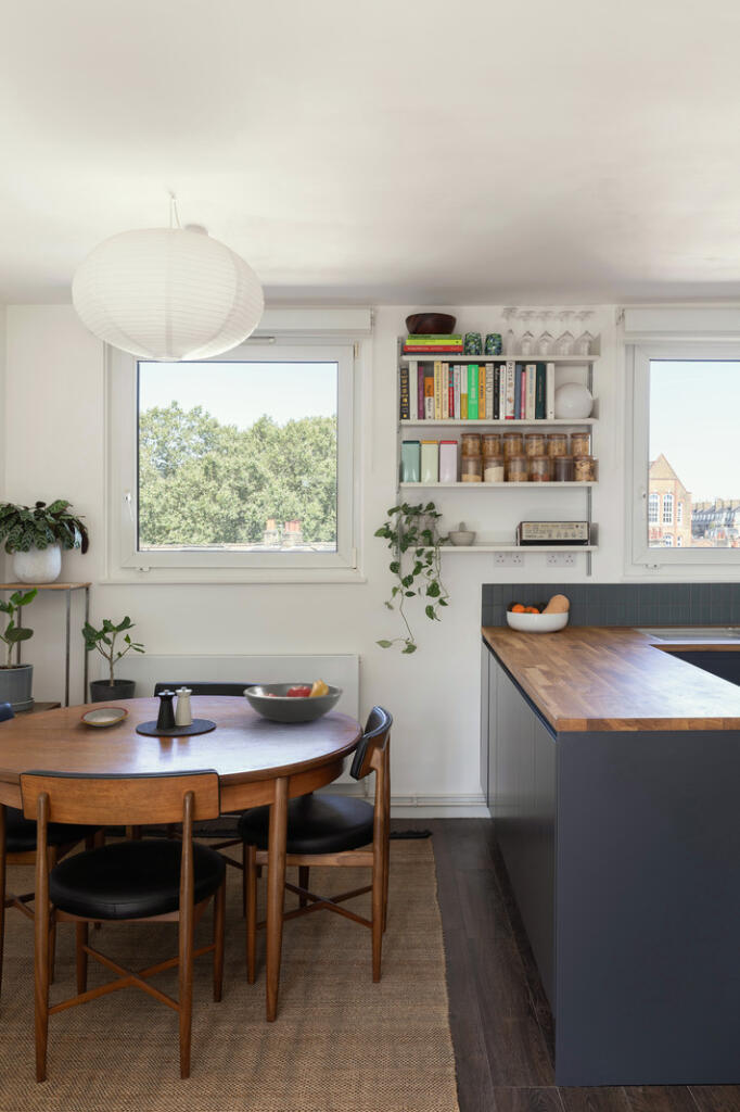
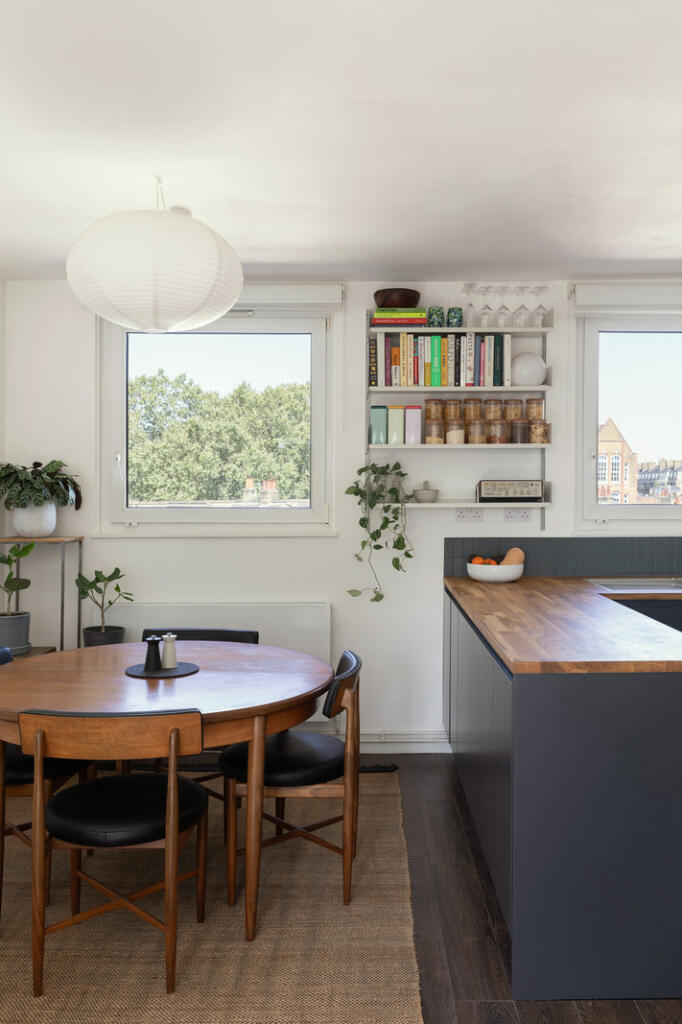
- plate (104, 718)
- fruit bowl (293, 700)
